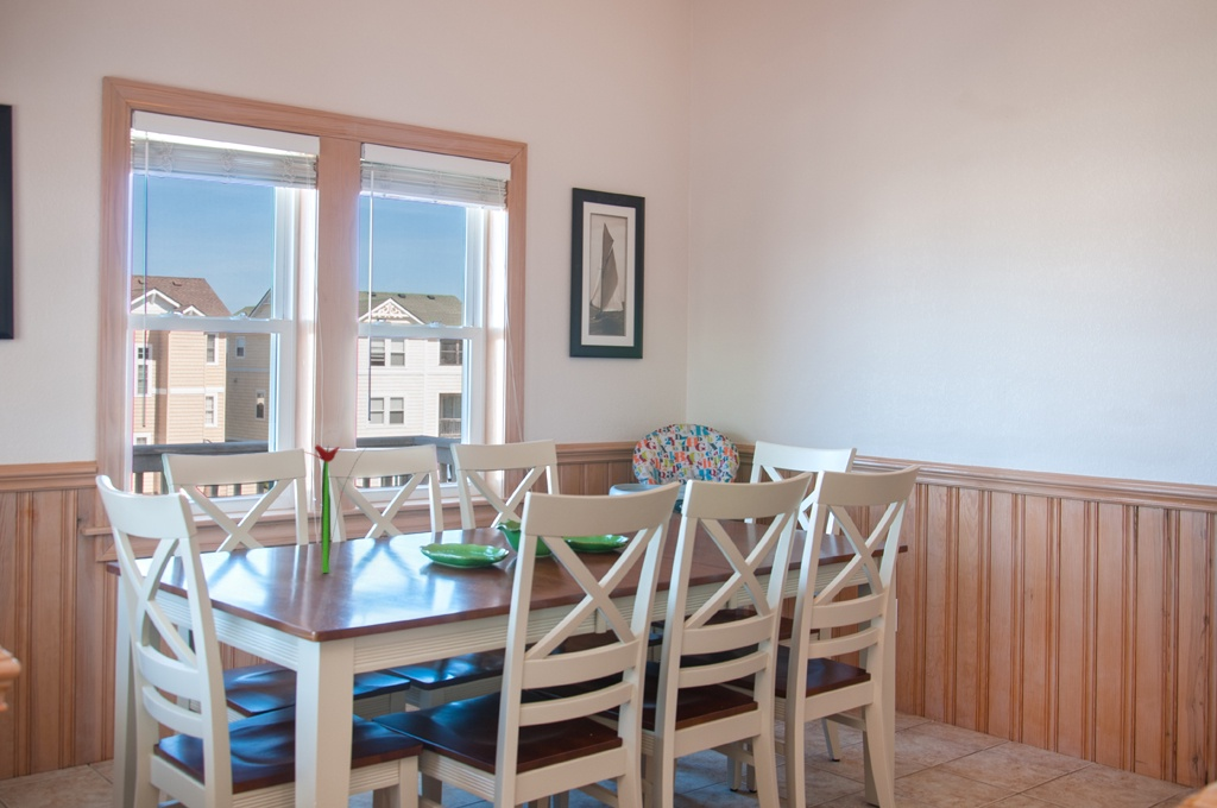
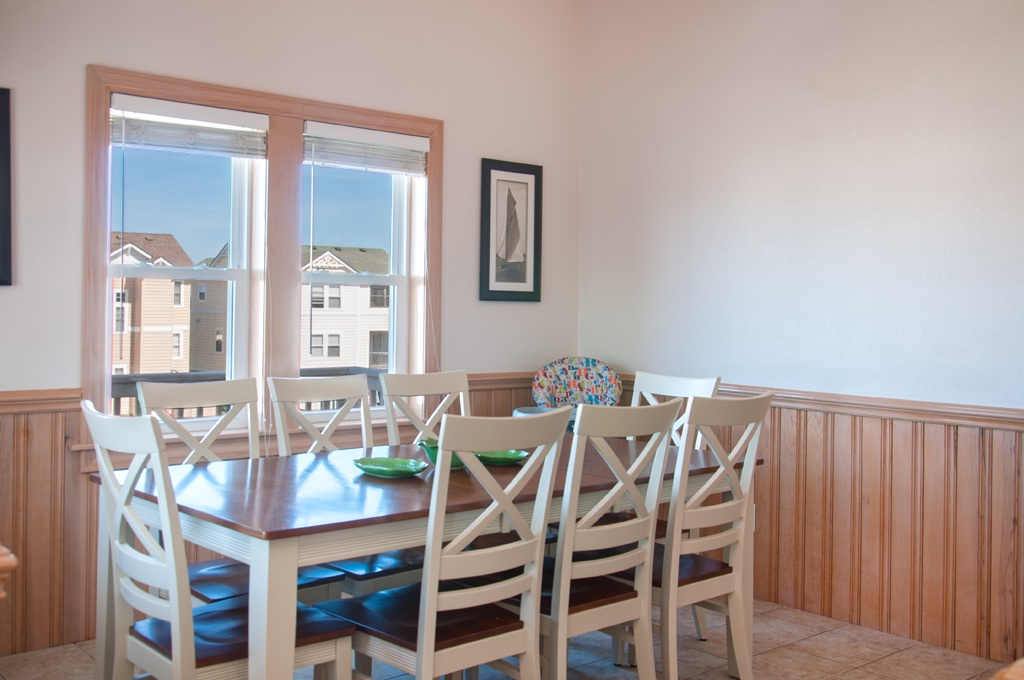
- flower (338, 509)
